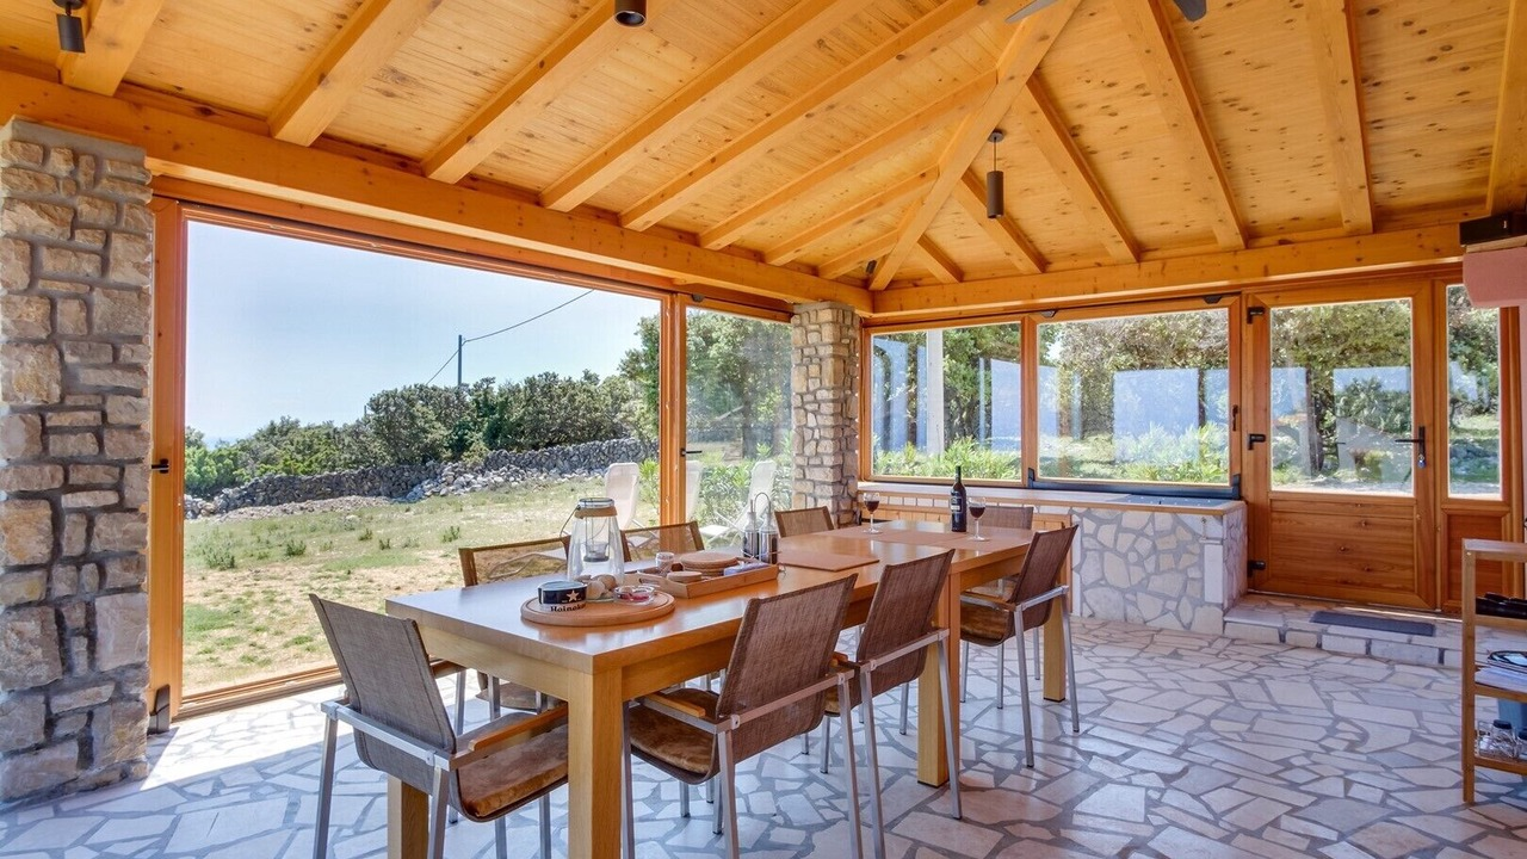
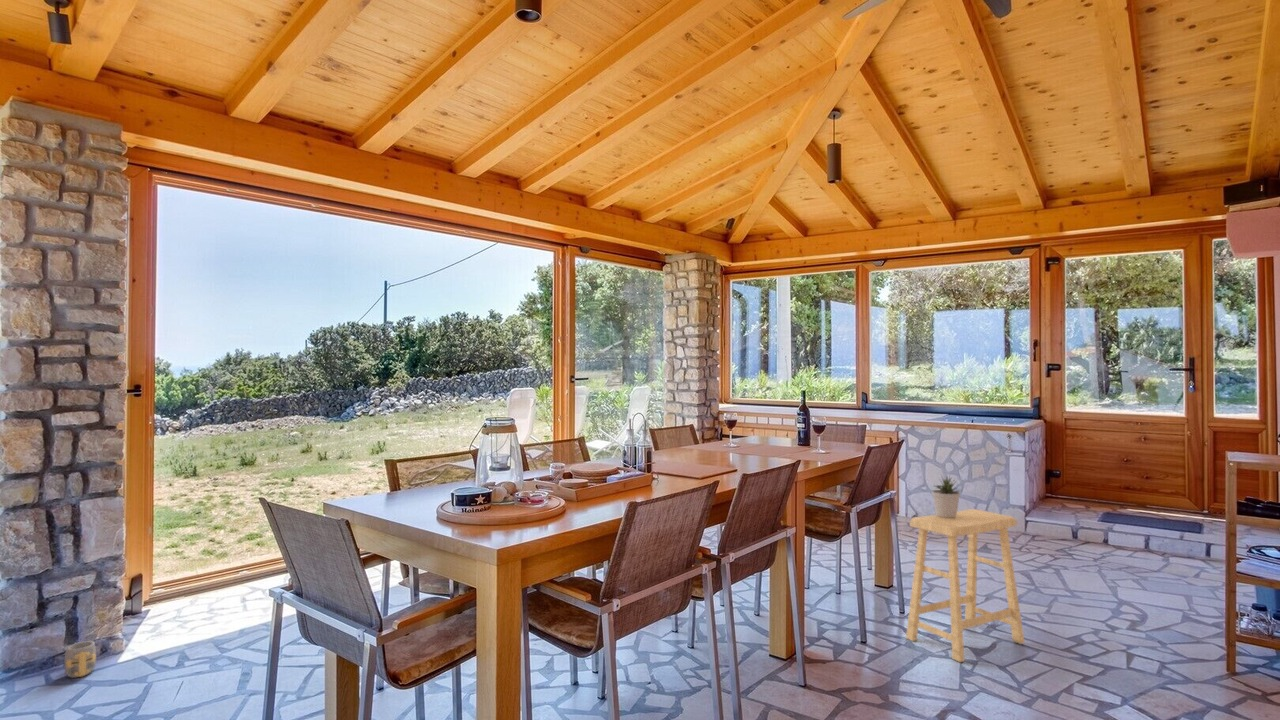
+ stool (967, 579)
+ potted plant (947, 494)
+ planter (79, 658)
